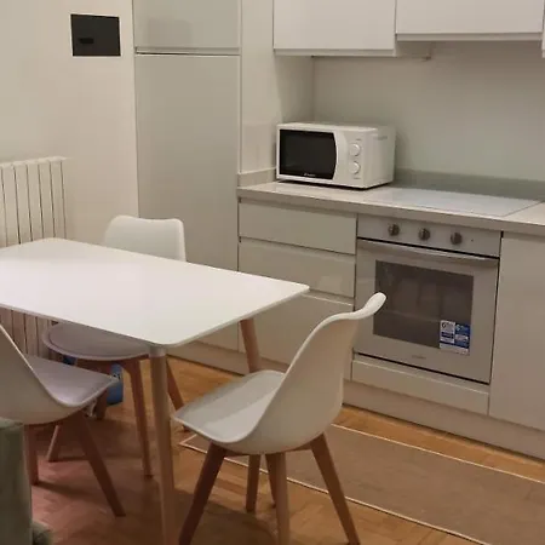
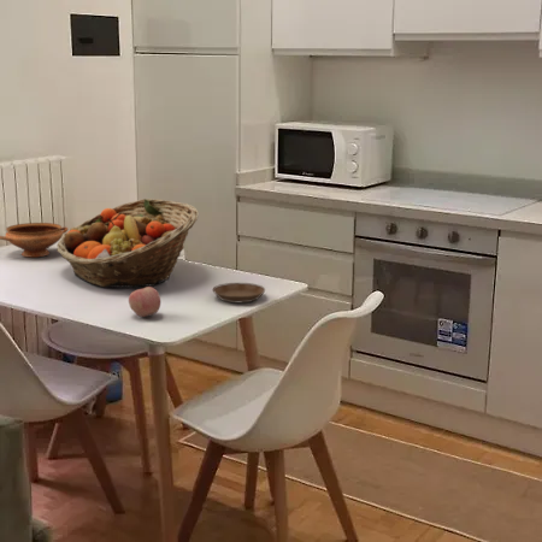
+ saucer (238, 293)
+ fruit basket (128, 241)
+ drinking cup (34, 241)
+ apple (145, 301)
